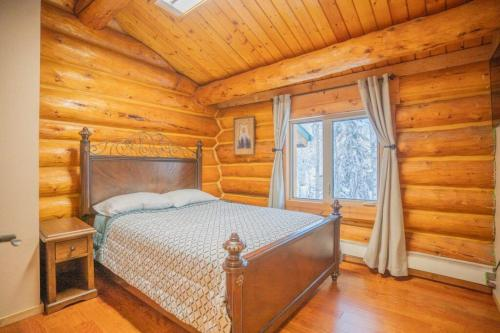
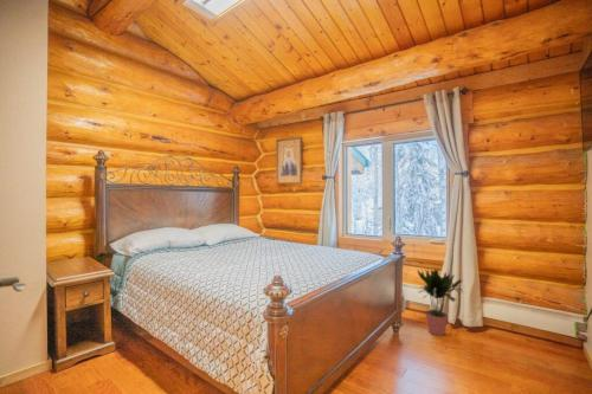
+ potted plant (439, 298)
